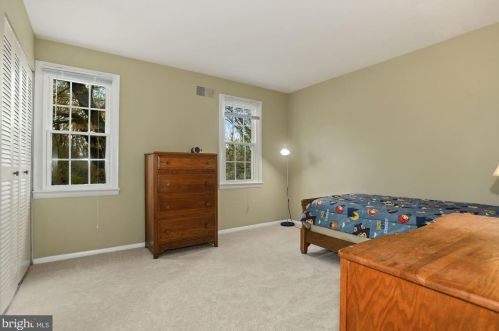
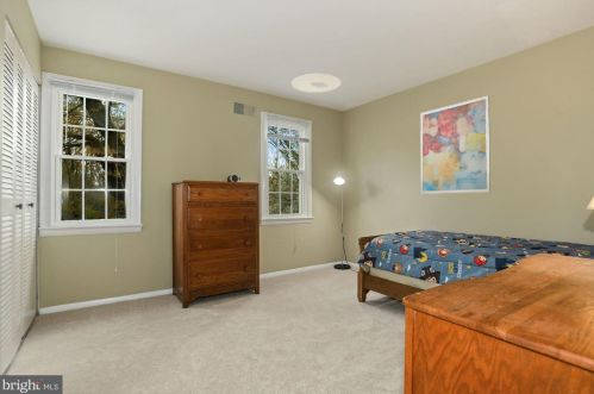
+ ceiling light (315, 81)
+ wall art (452, 149)
